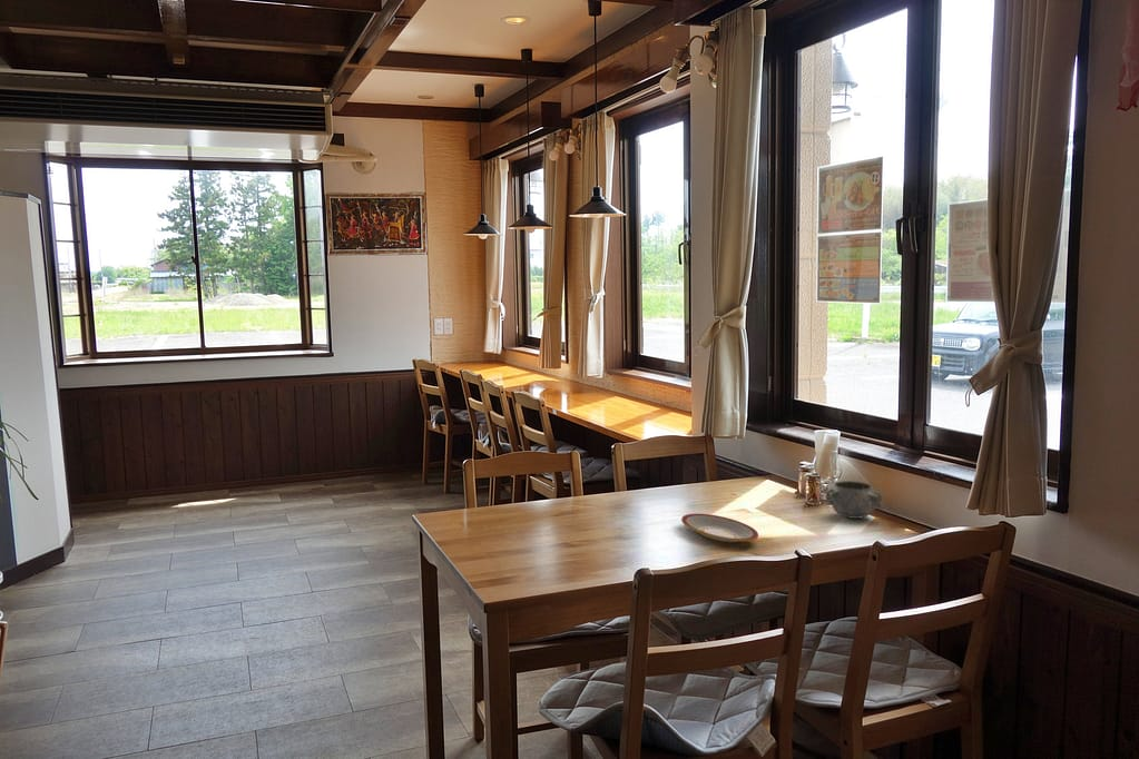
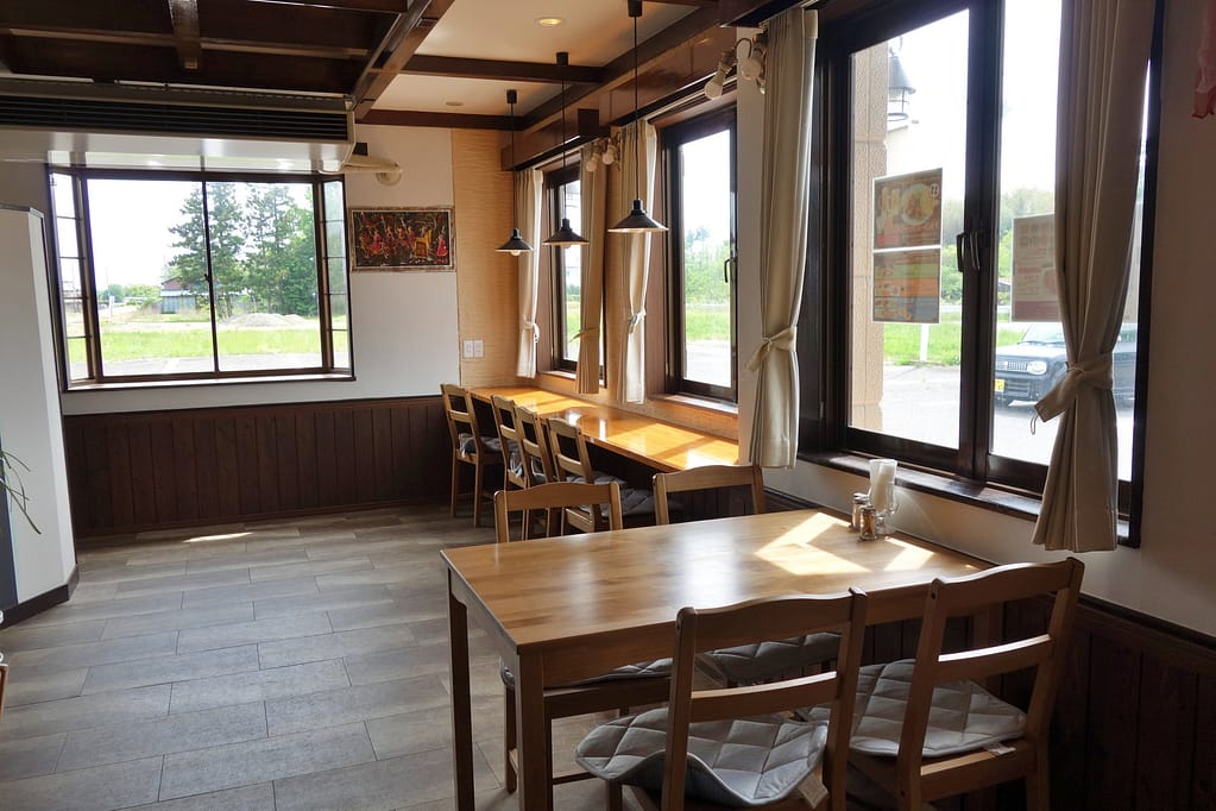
- decorative bowl (855, 500)
- plate (718, 530)
